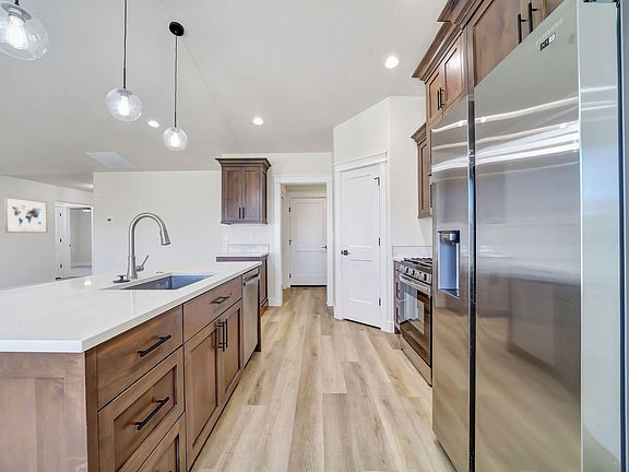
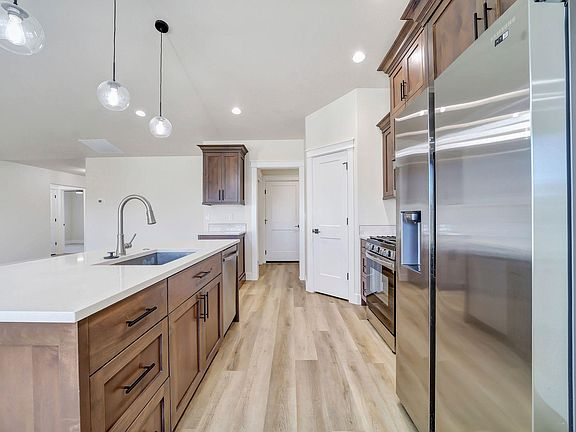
- wall art (27, 215)
